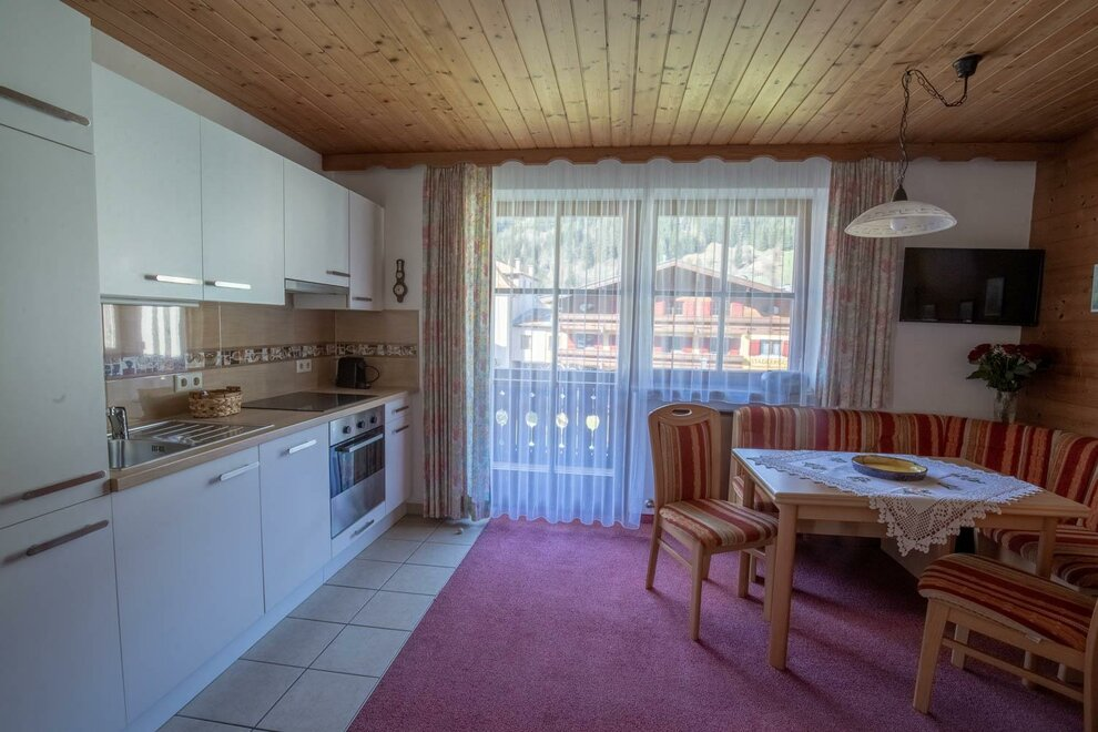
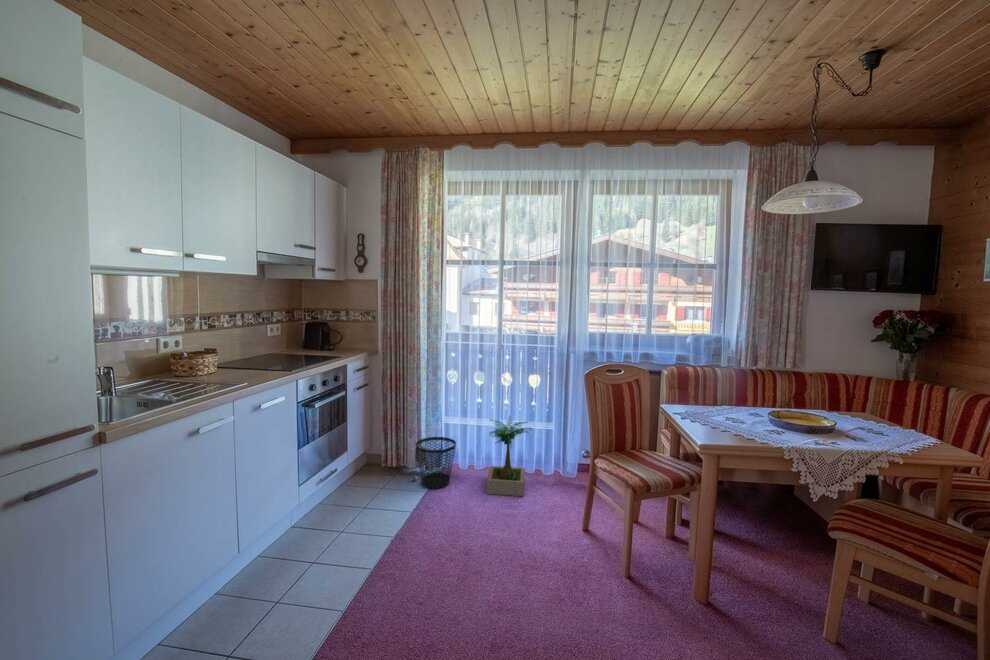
+ wastebasket (435, 463)
+ potted plant (509, 454)
